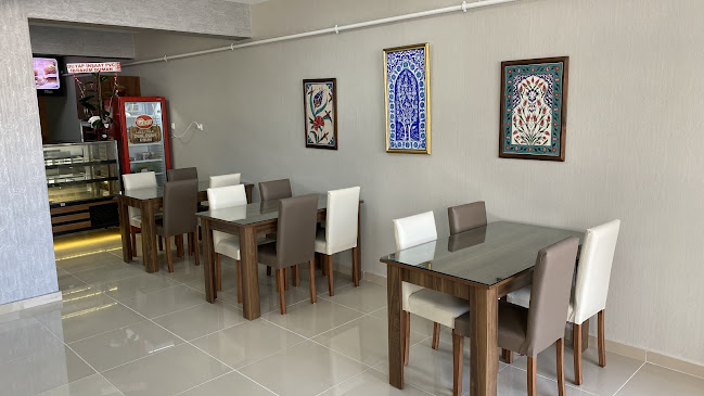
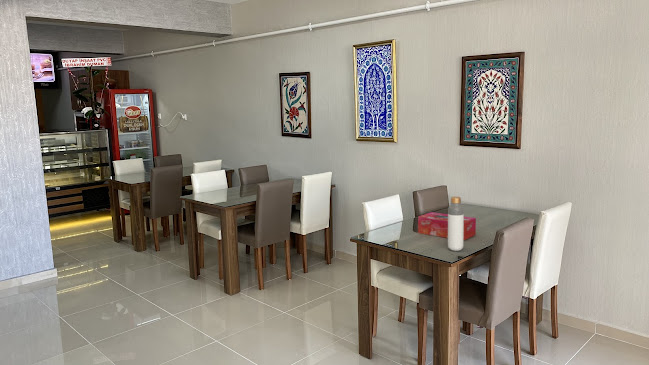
+ tissue box (446, 225)
+ bottle (455, 223)
